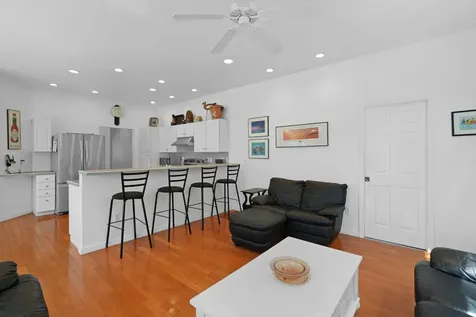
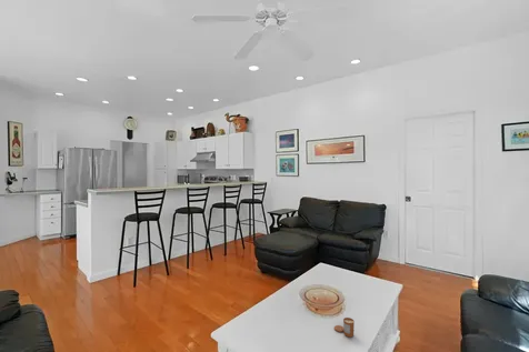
+ candle (343, 324)
